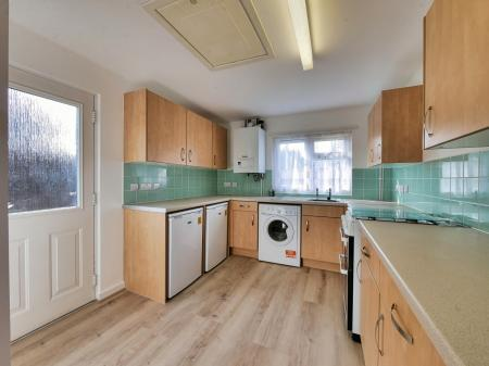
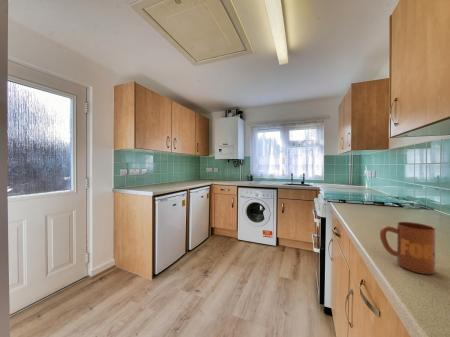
+ mug (405, 244)
